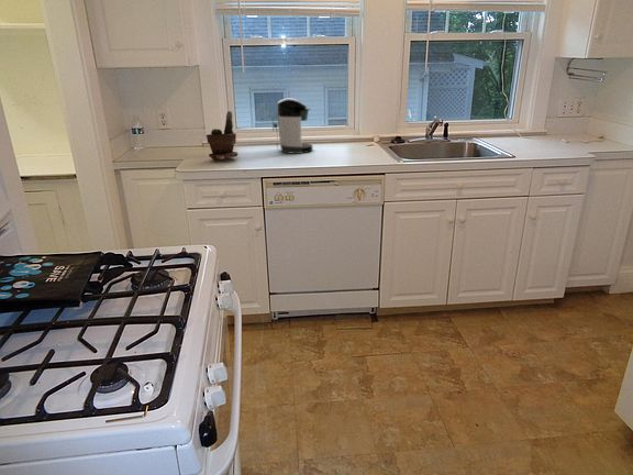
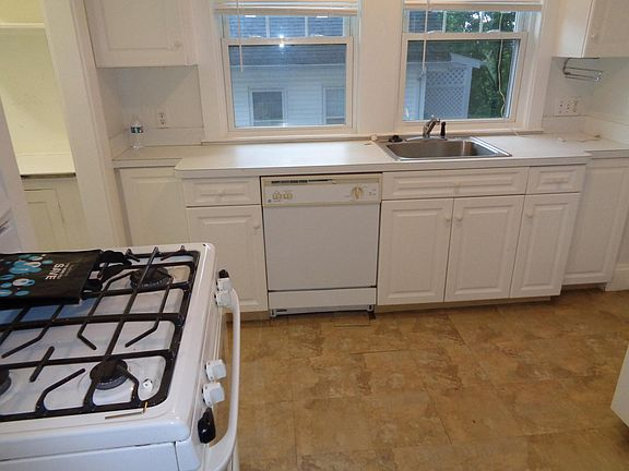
- coffee maker (292, 126)
- potted plant (221, 135)
